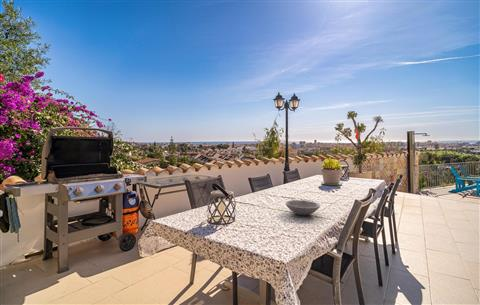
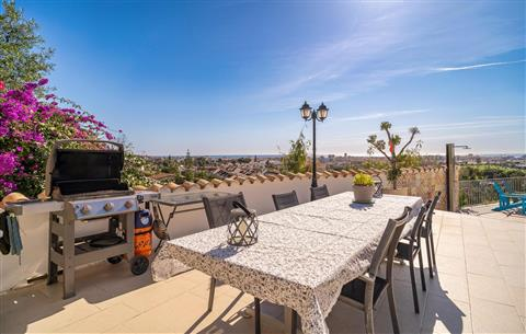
- bowl (302, 208)
